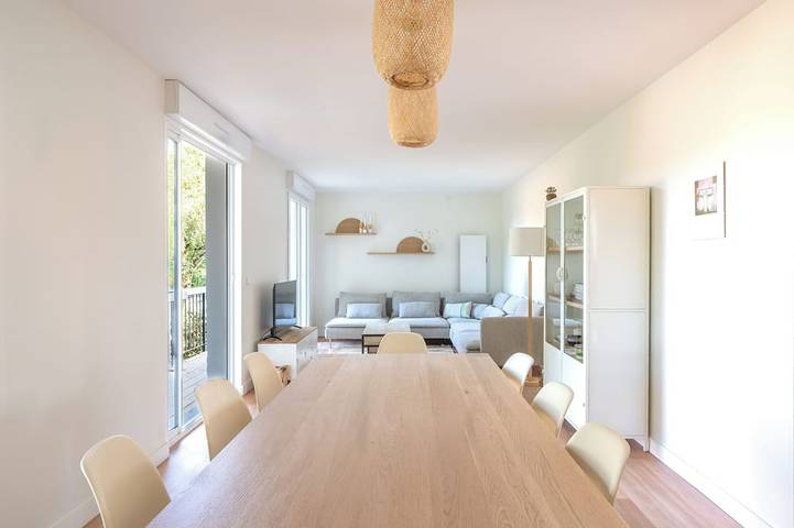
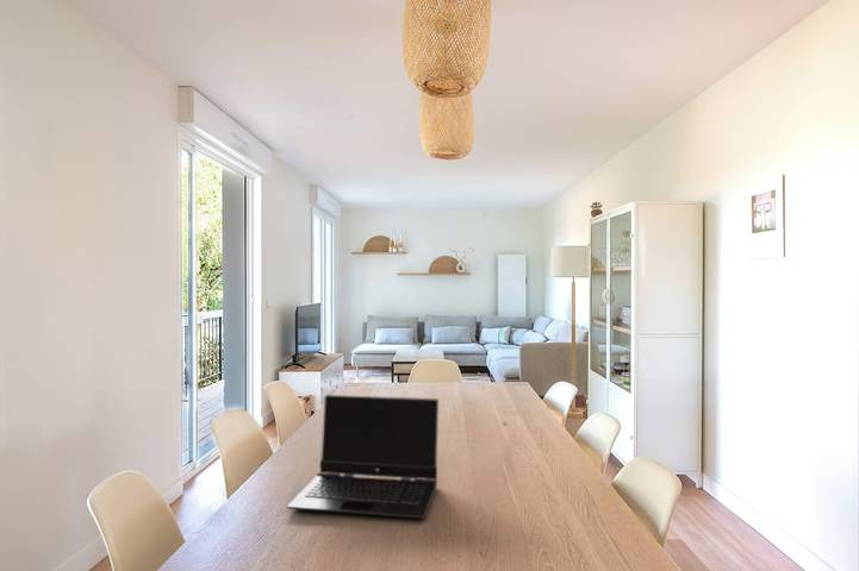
+ laptop computer (368, 451)
